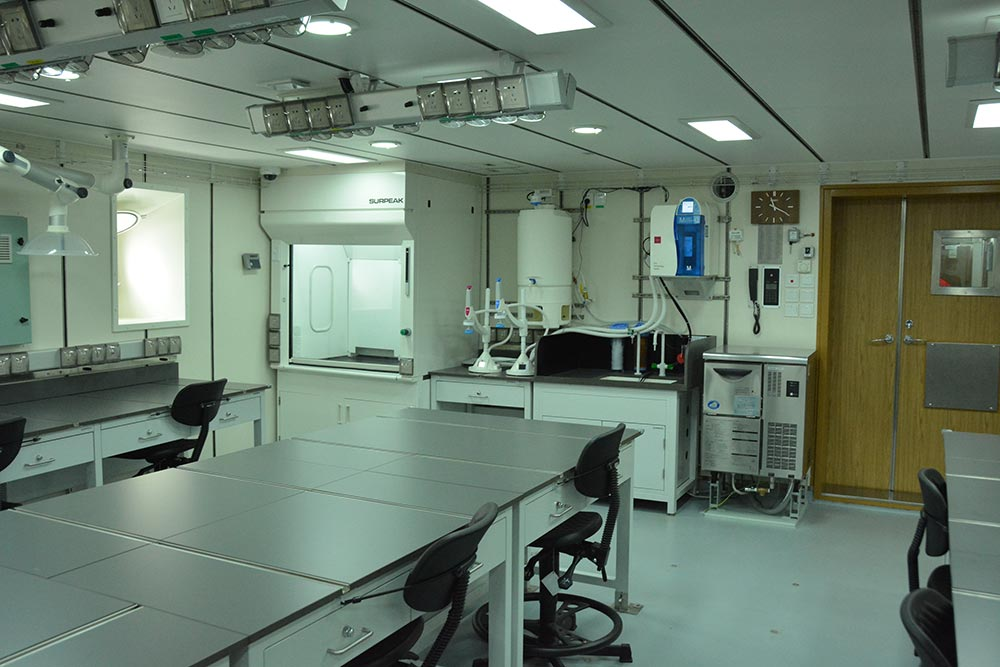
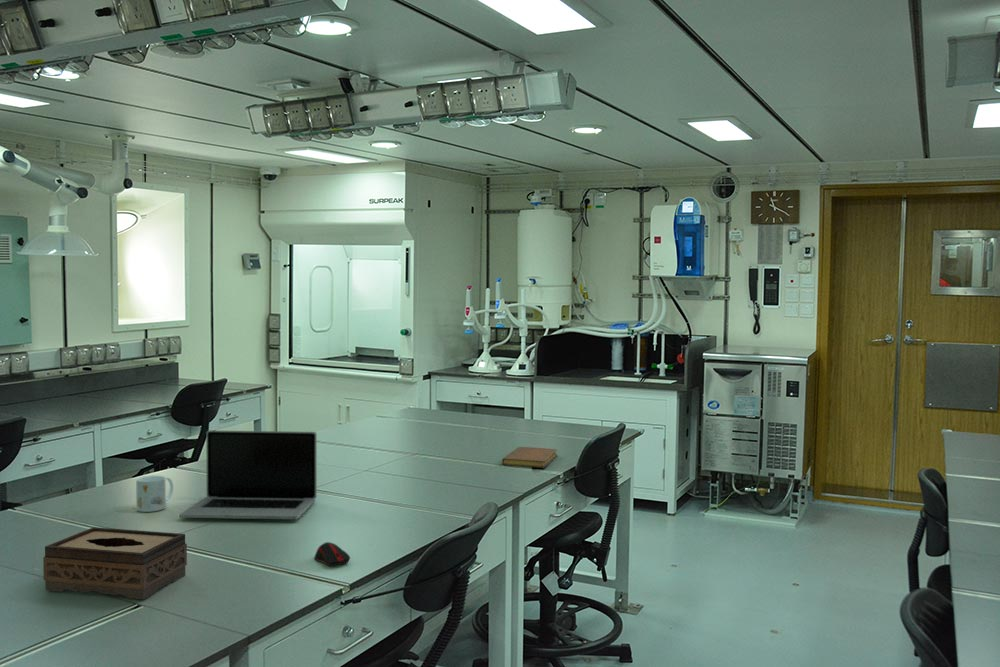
+ tissue box (117, 561)
+ laptop (250, 473)
+ computer mouse (331, 552)
+ notebook (530, 456)
+ mug (156, 492)
